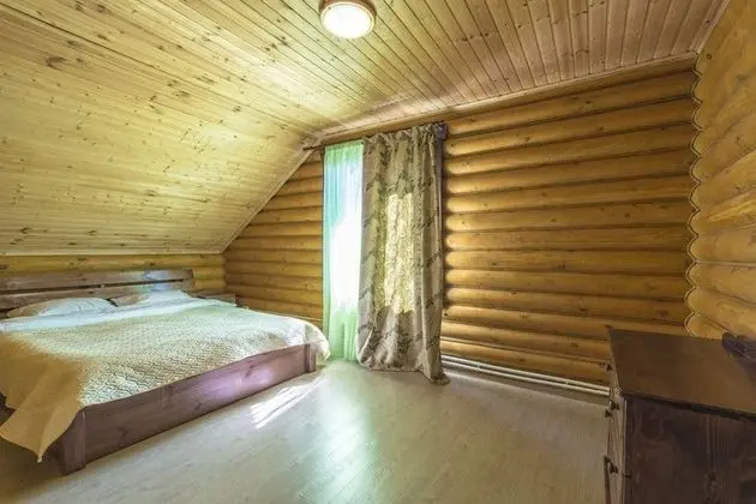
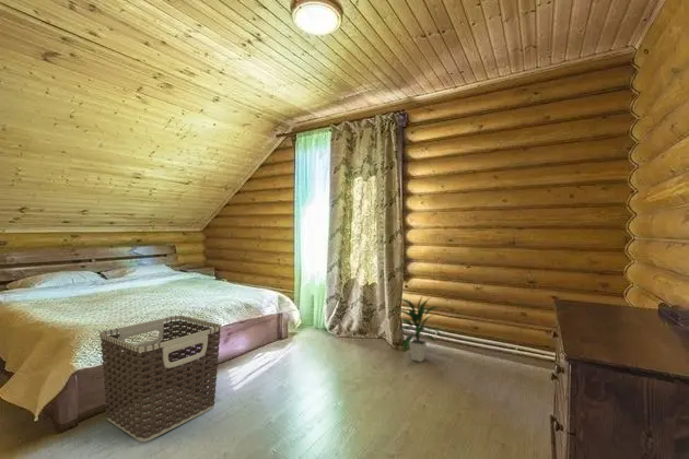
+ indoor plant (416, 326)
+ clothes hamper (162, 369)
